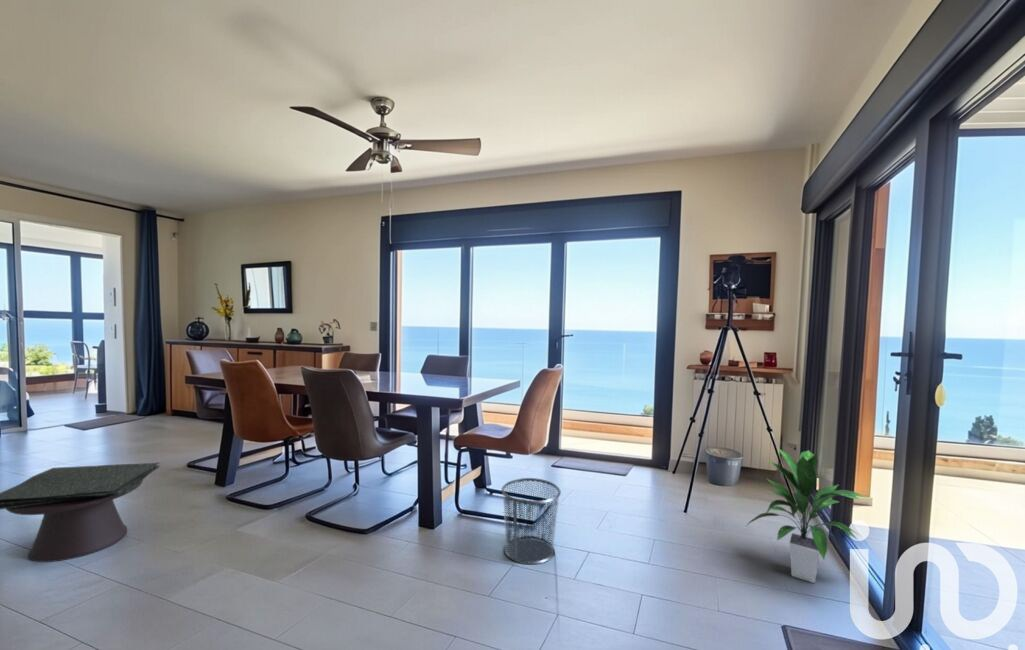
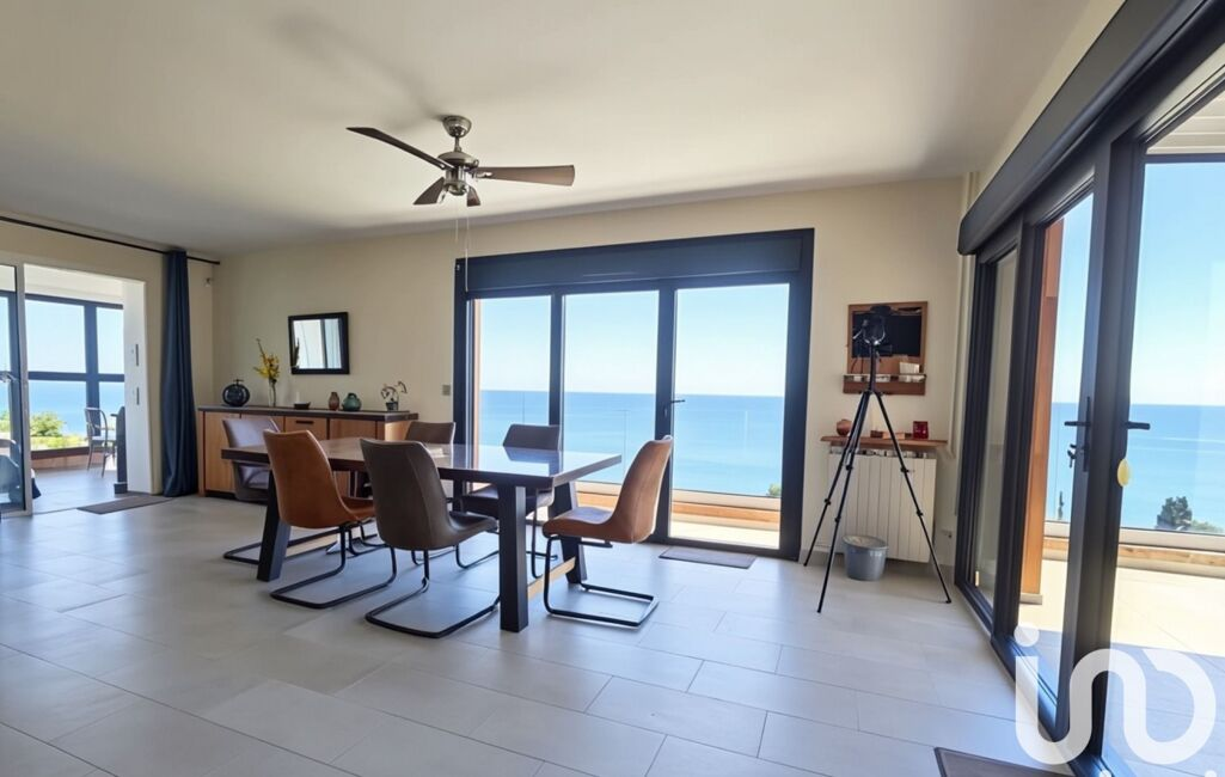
- side table (81, 510)
- waste bin (530, 519)
- indoor plant (802, 510)
